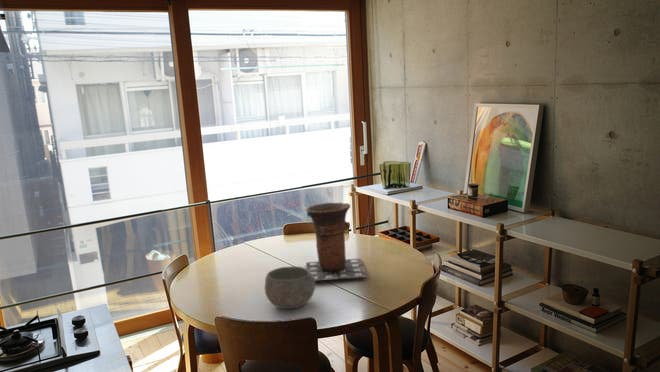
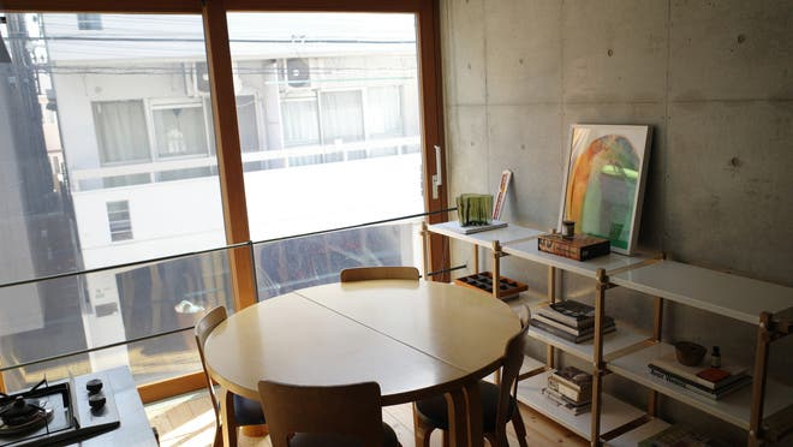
- bowl (290, 288)
- vase (333, 239)
